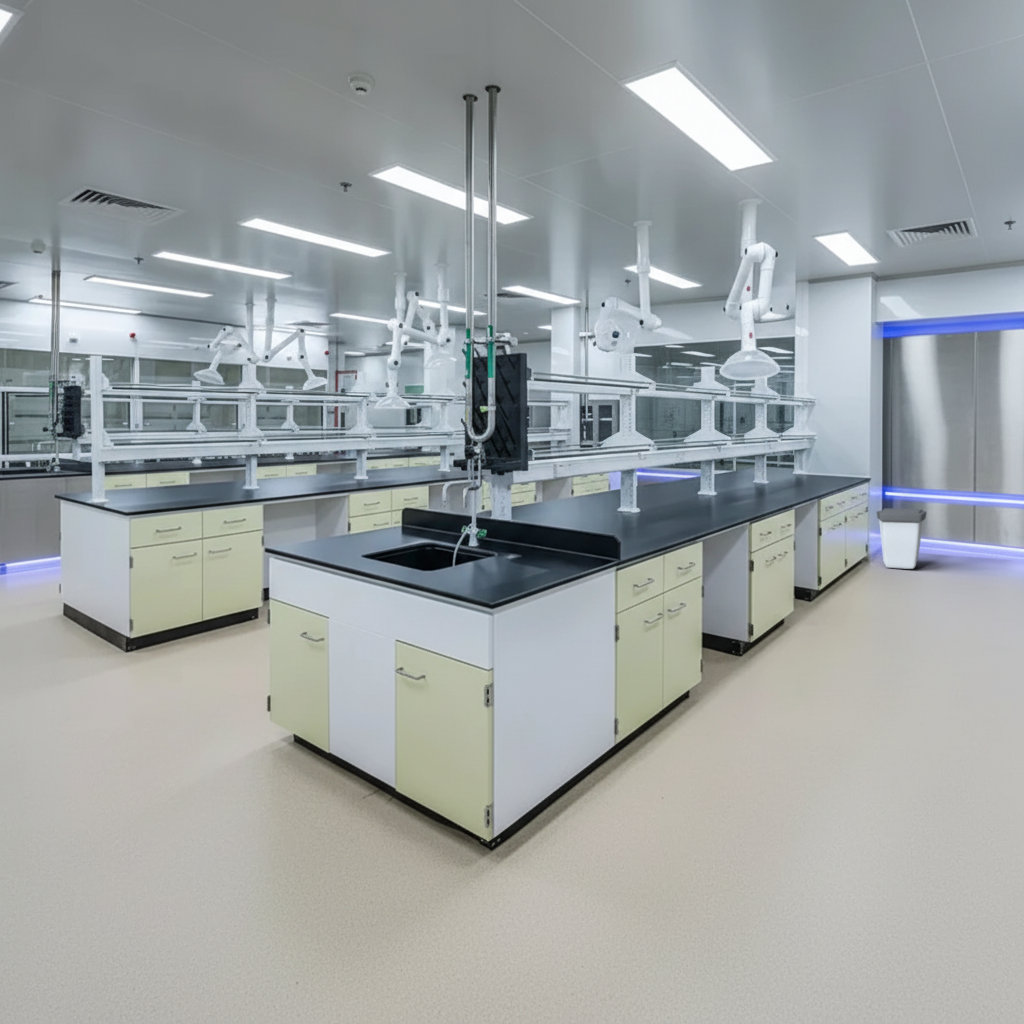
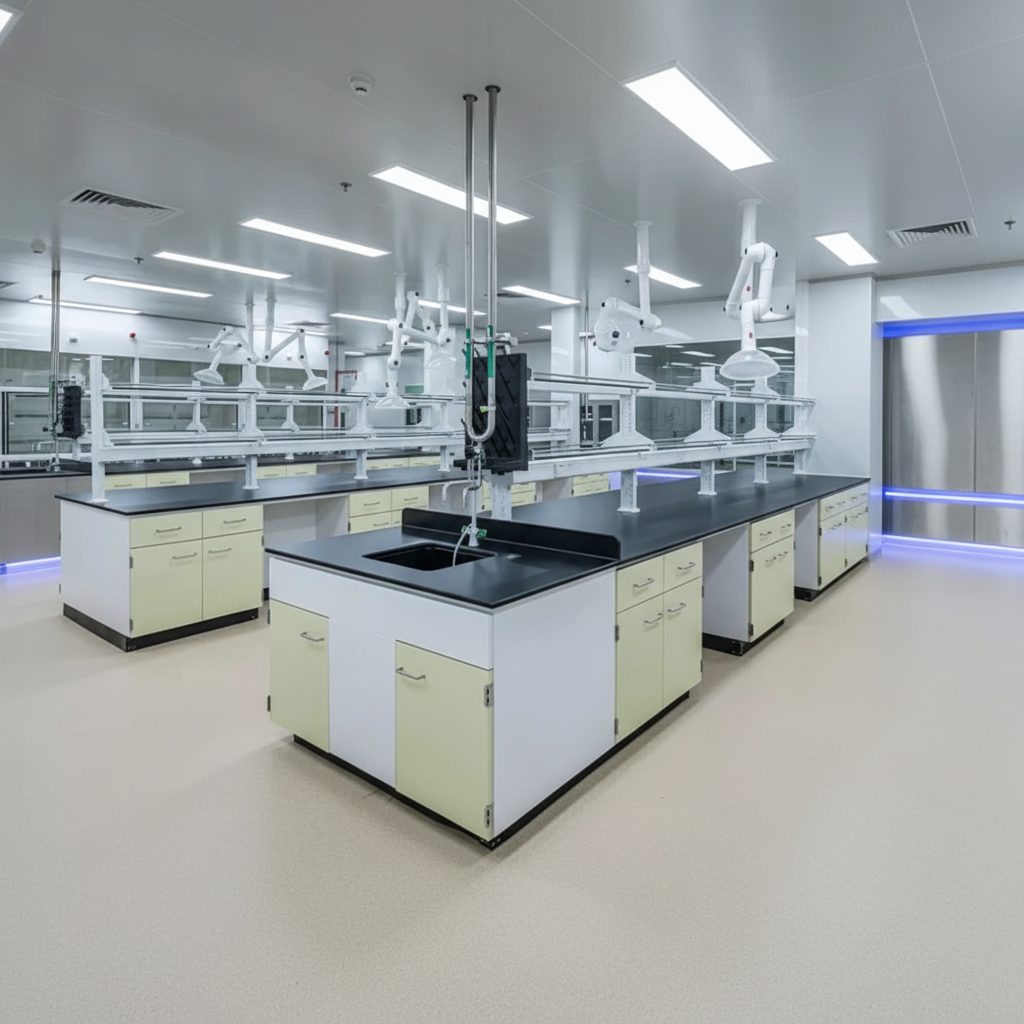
- trash can (900, 537)
